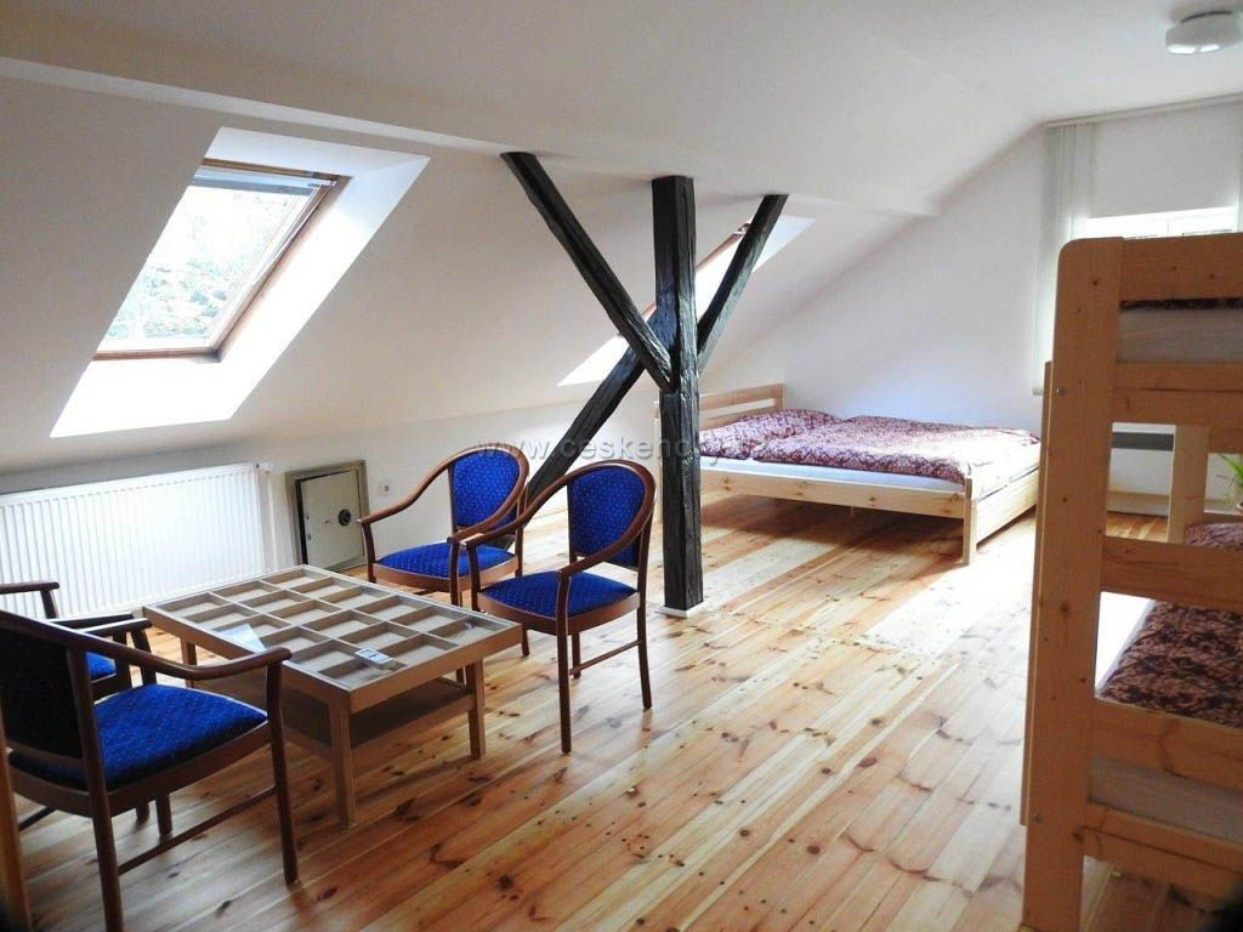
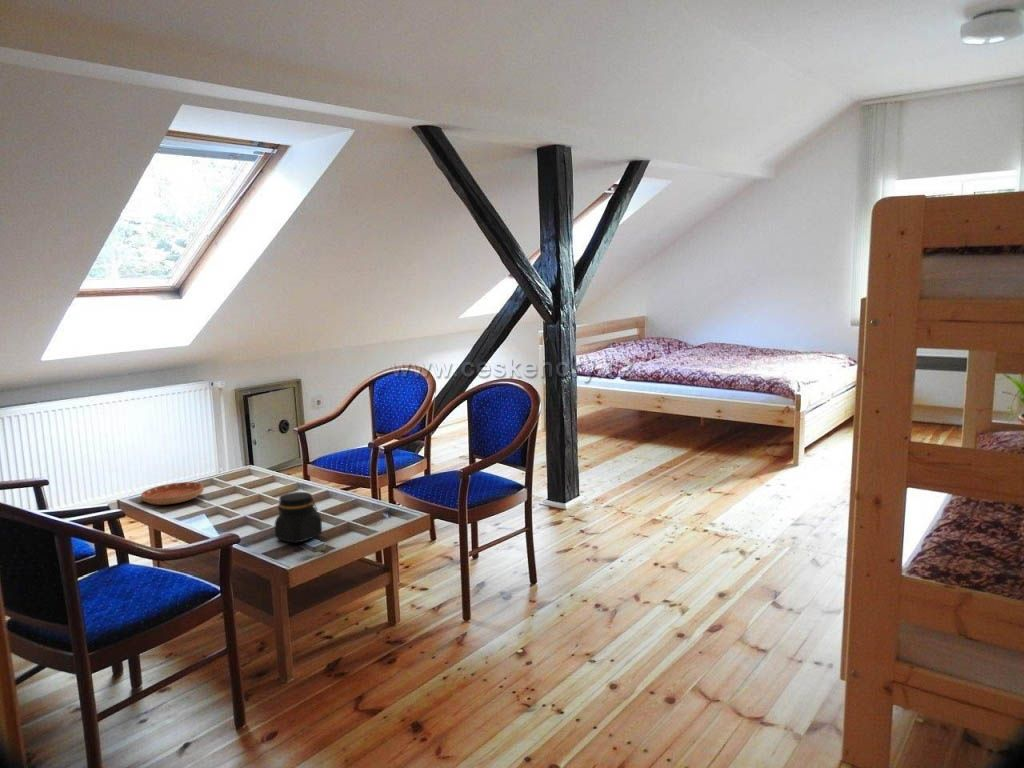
+ saucer (173, 493)
+ jar (298, 517)
